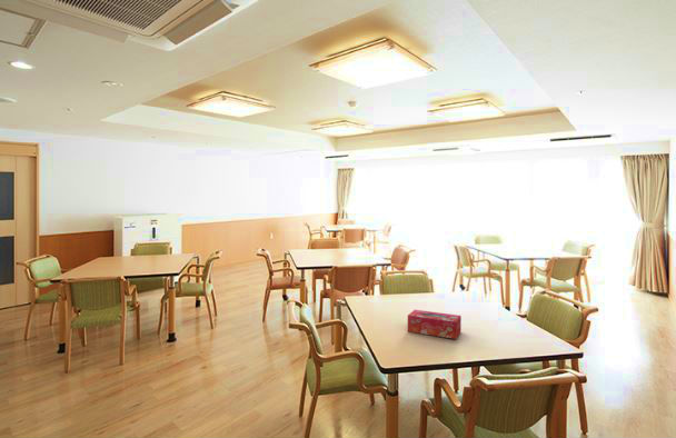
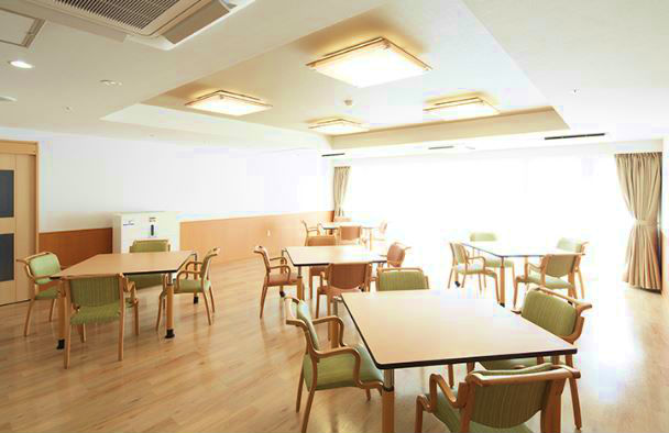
- tissue box (434, 322)
